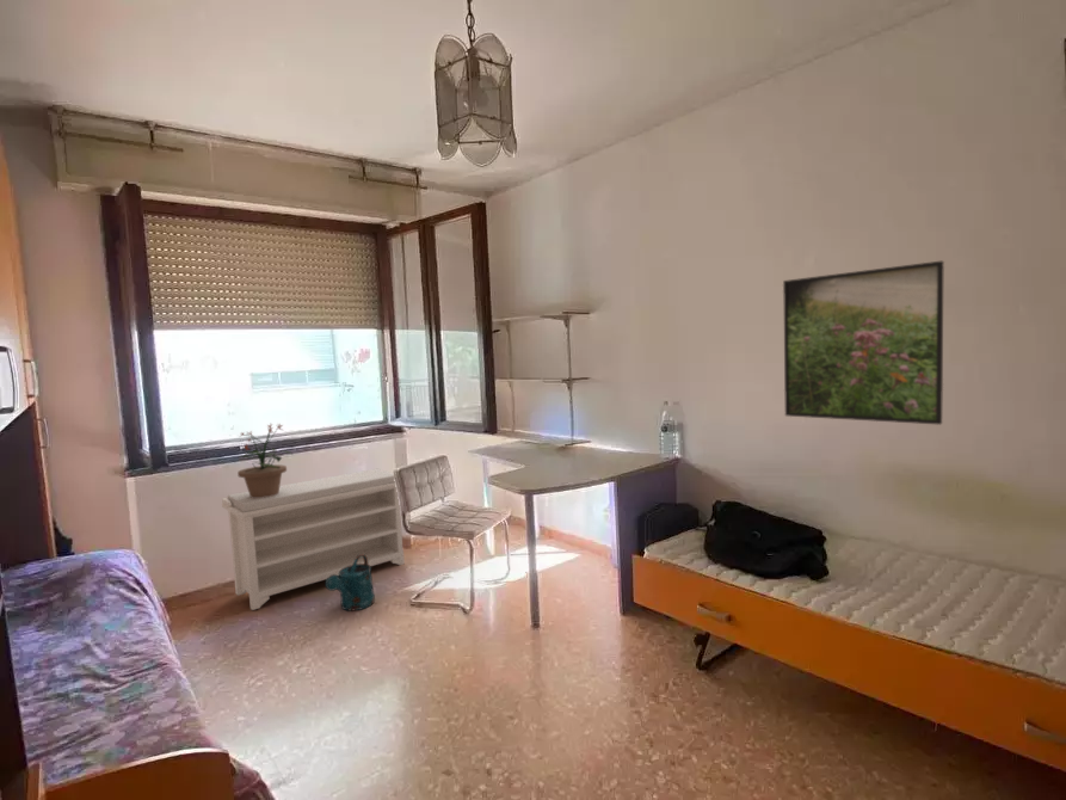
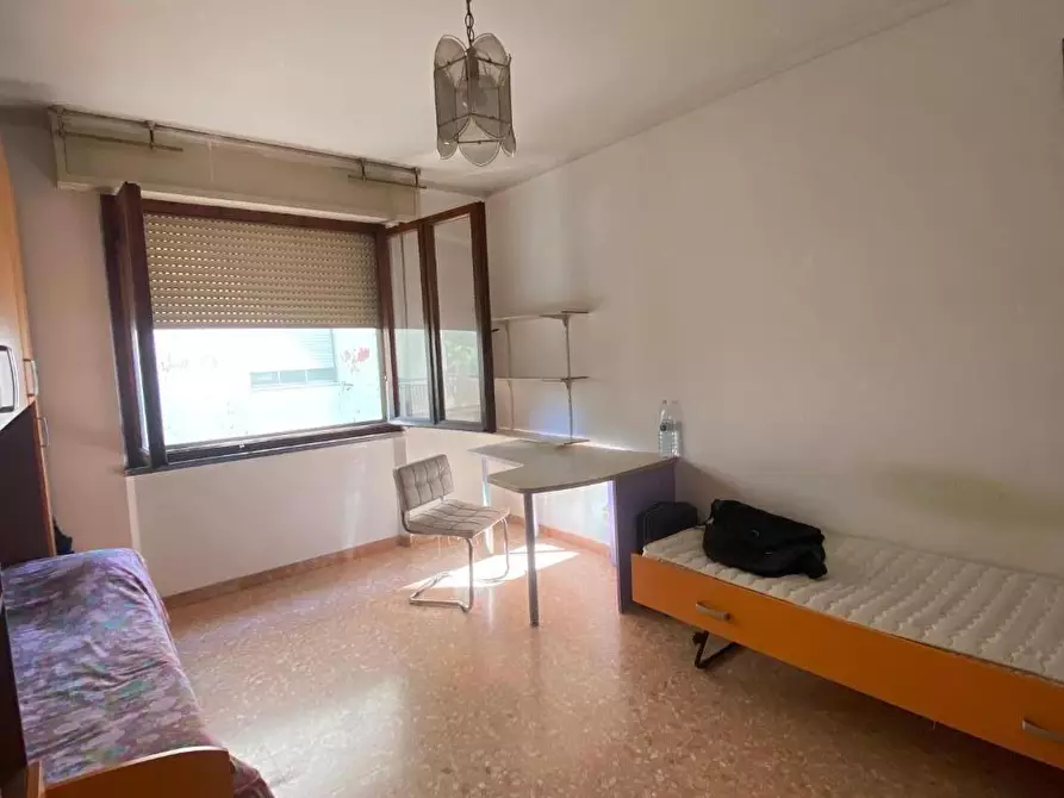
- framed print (856, 346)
- potted plant (264, 459)
- watering can (351, 585)
- bench (321, 531)
